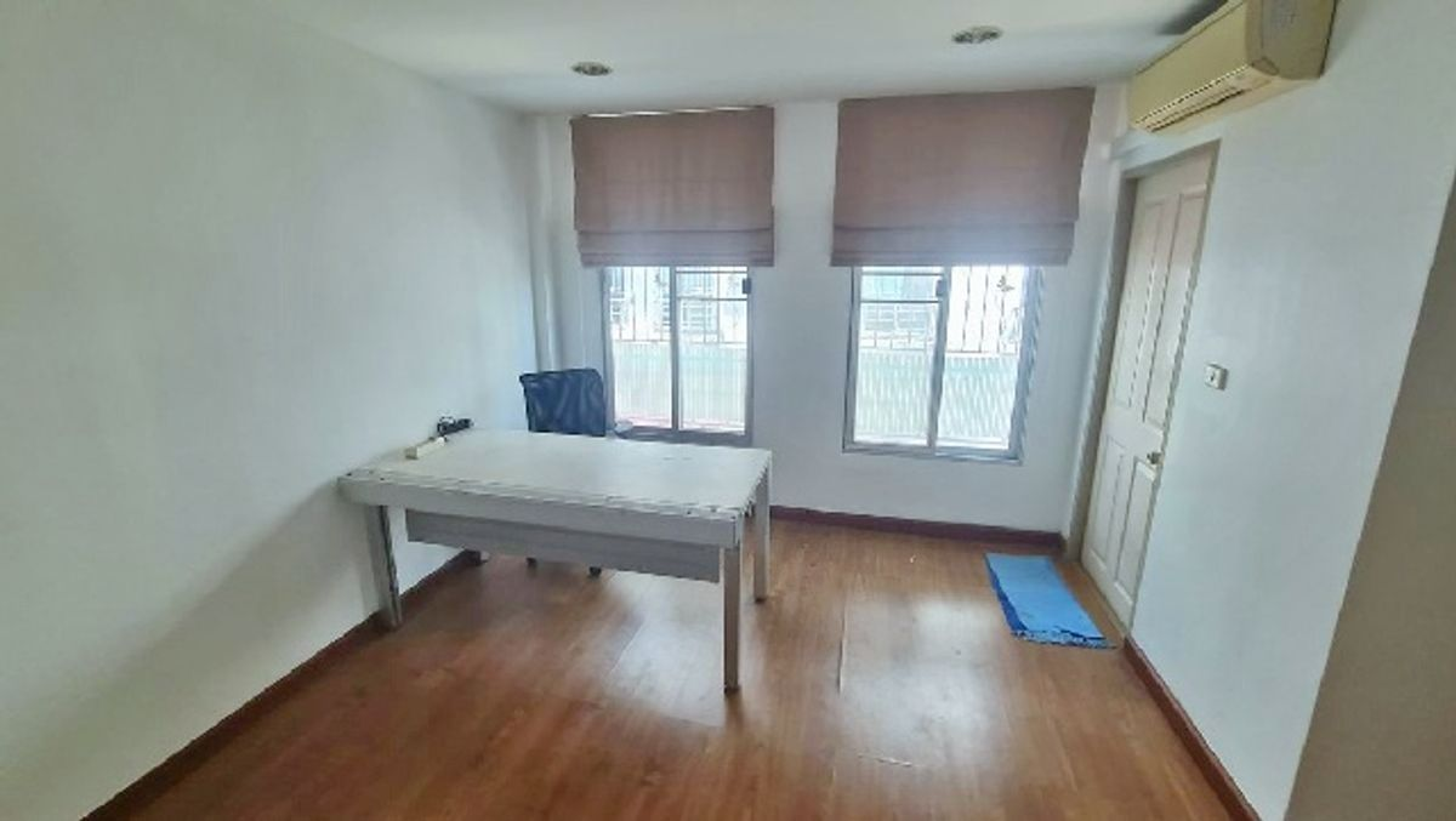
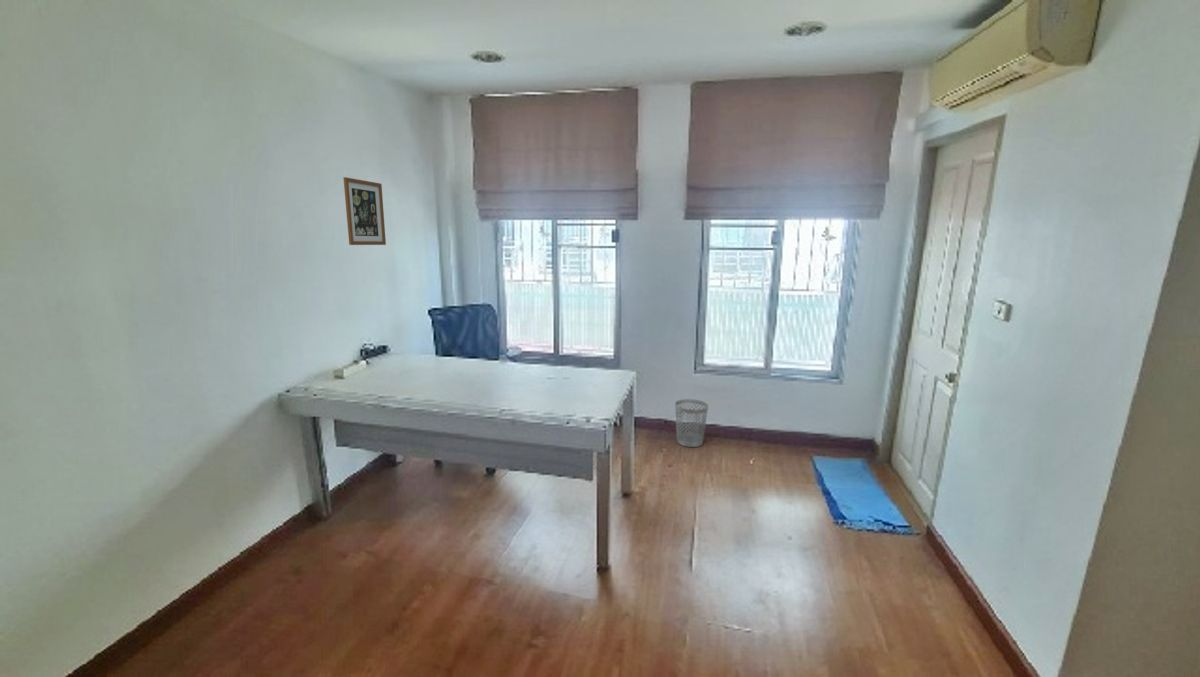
+ wall art (366, 213)
+ wastebasket (690, 423)
